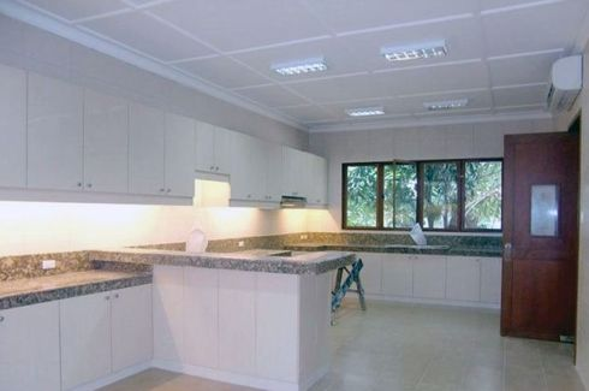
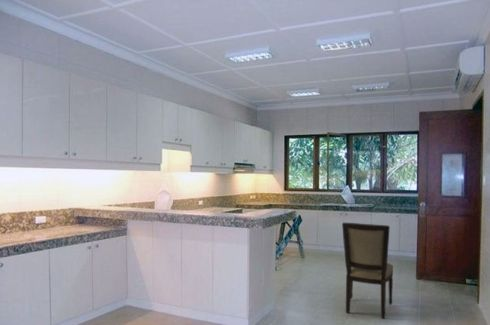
+ dining chair (368, 265)
